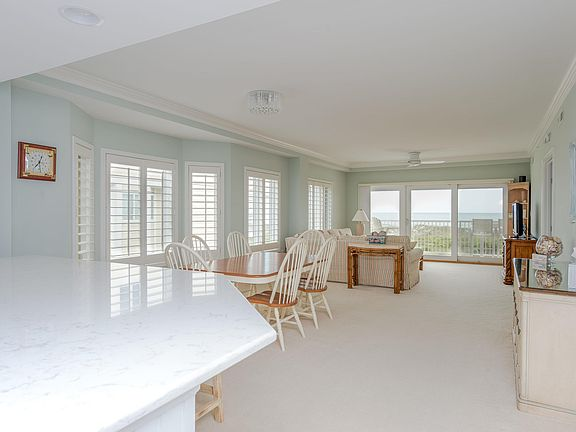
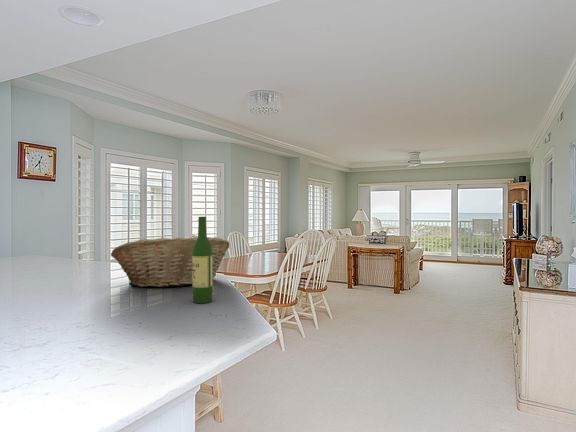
+ fruit basket (173, 259)
+ wine bottle (202, 258)
